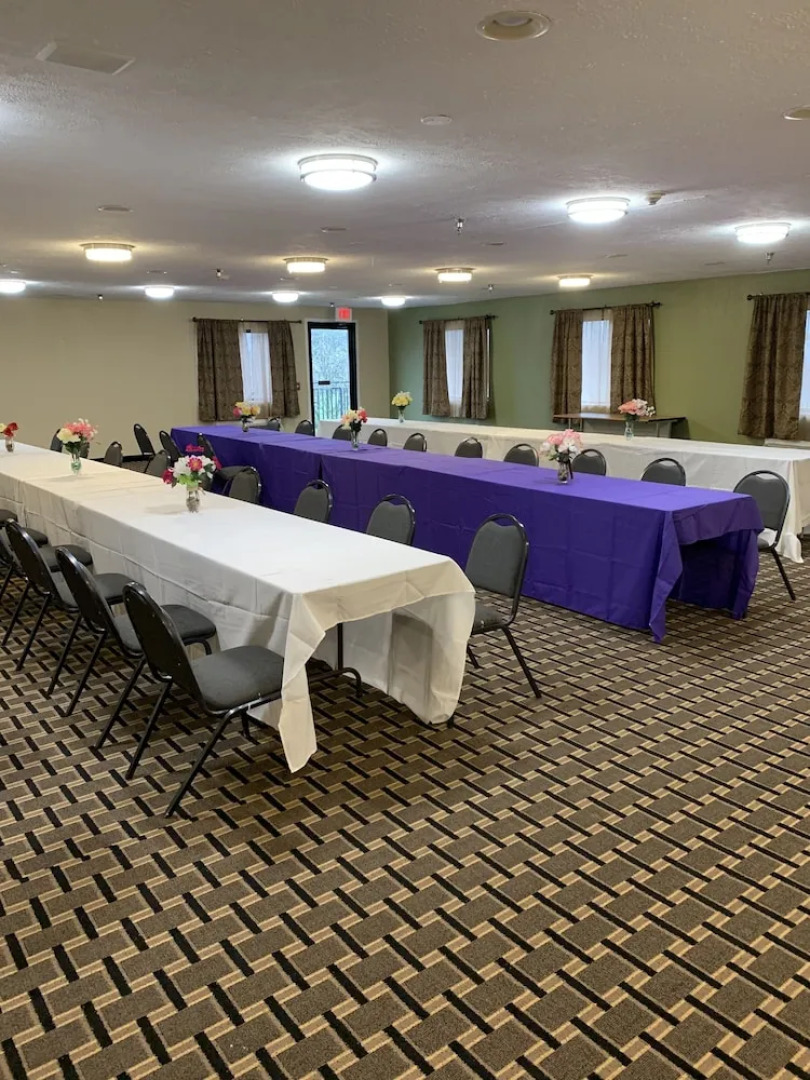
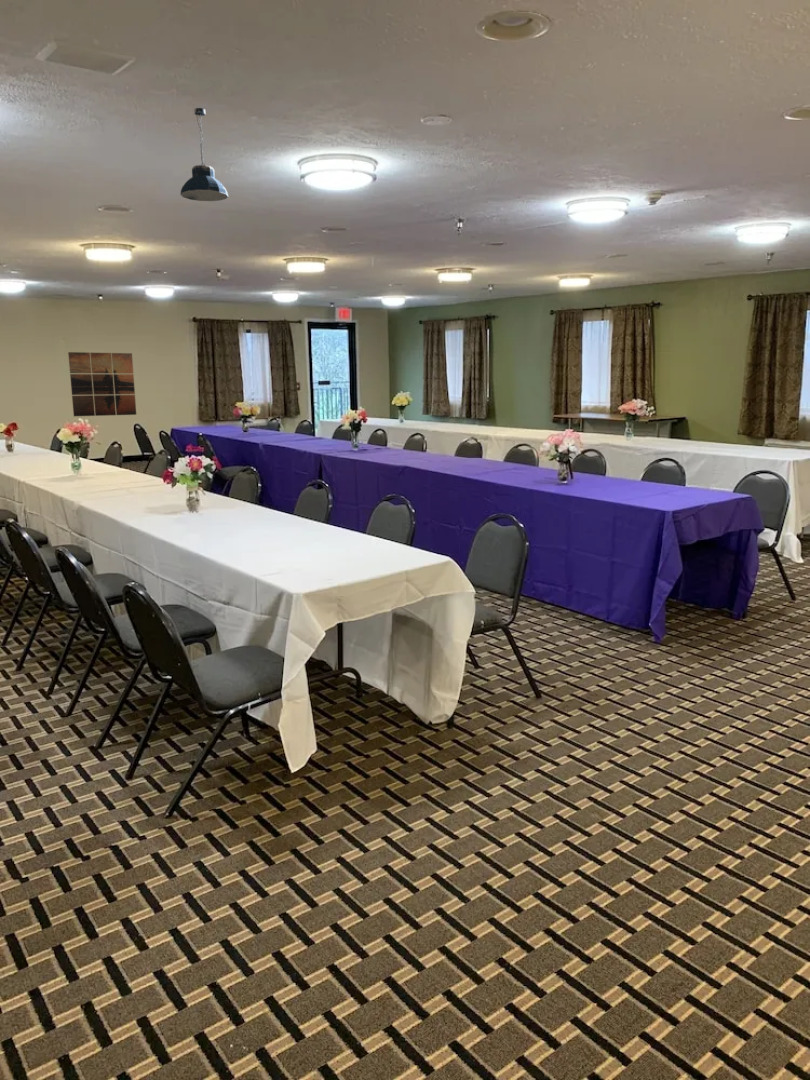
+ wall art (103, 384)
+ pendant light (201, 153)
